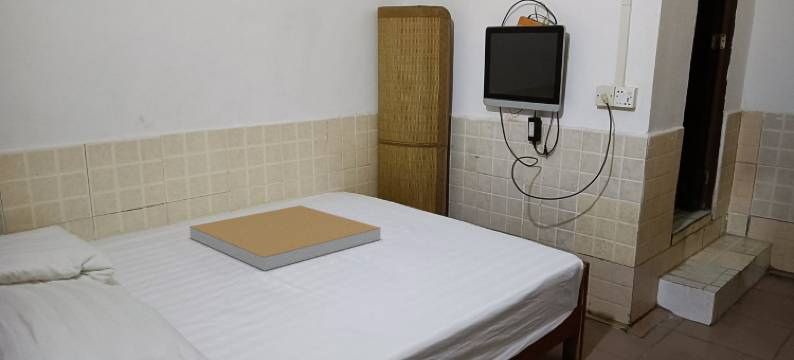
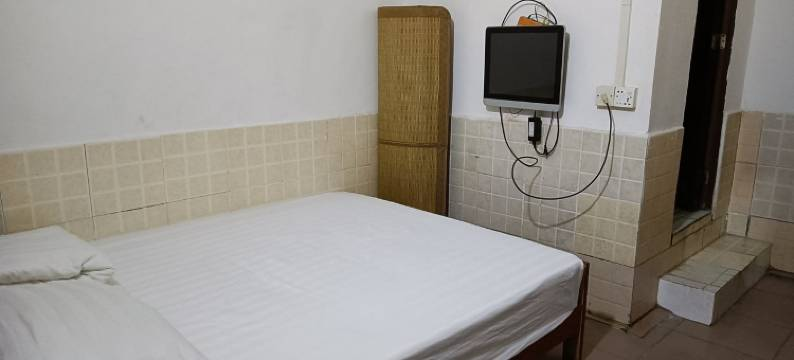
- cushion (285, 232)
